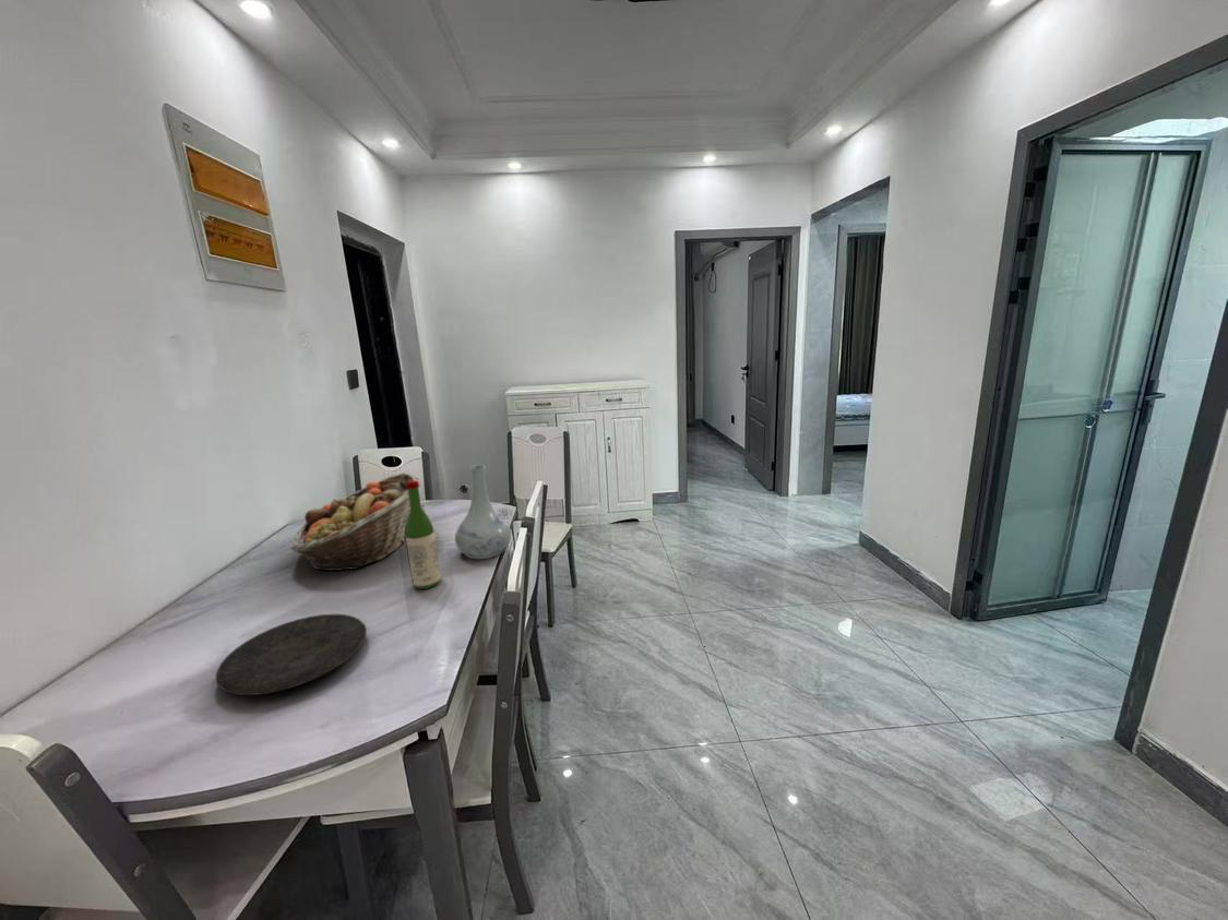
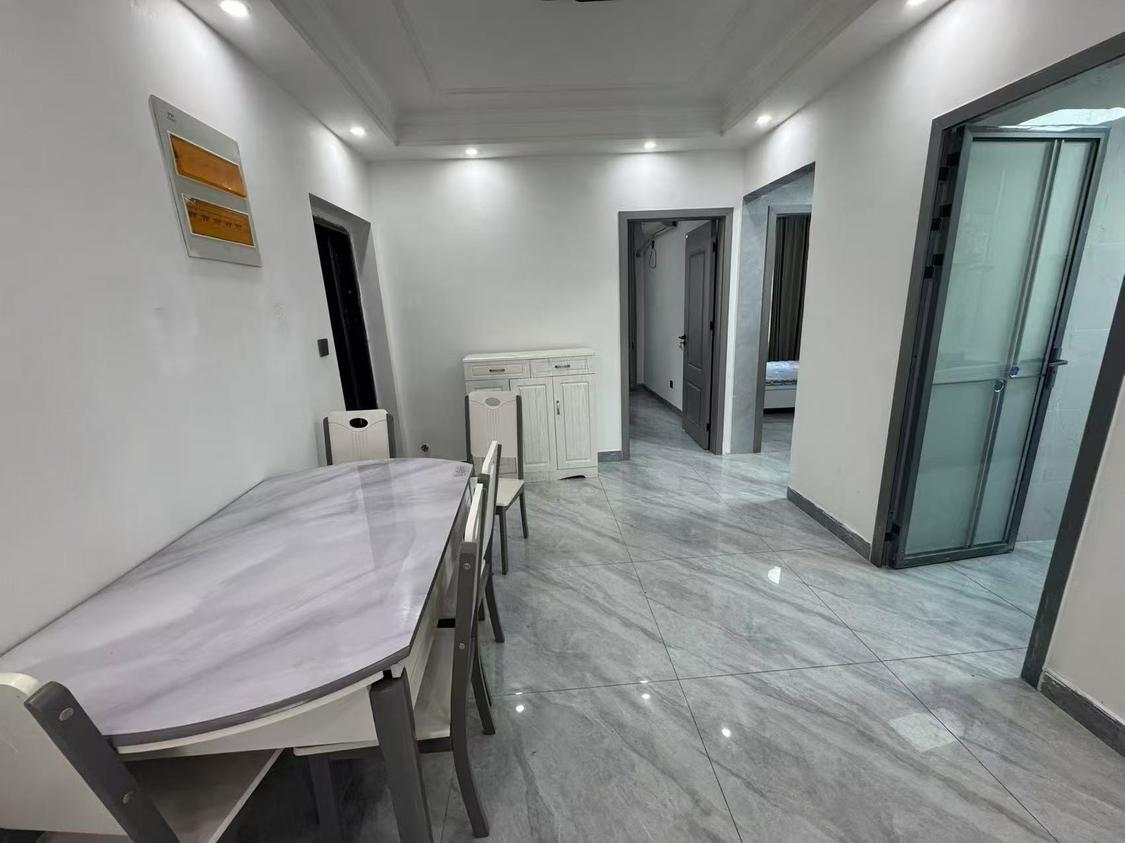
- wine bottle (419, 534)
- fruit basket (360, 517)
- plate (297, 654)
- vase (480, 510)
